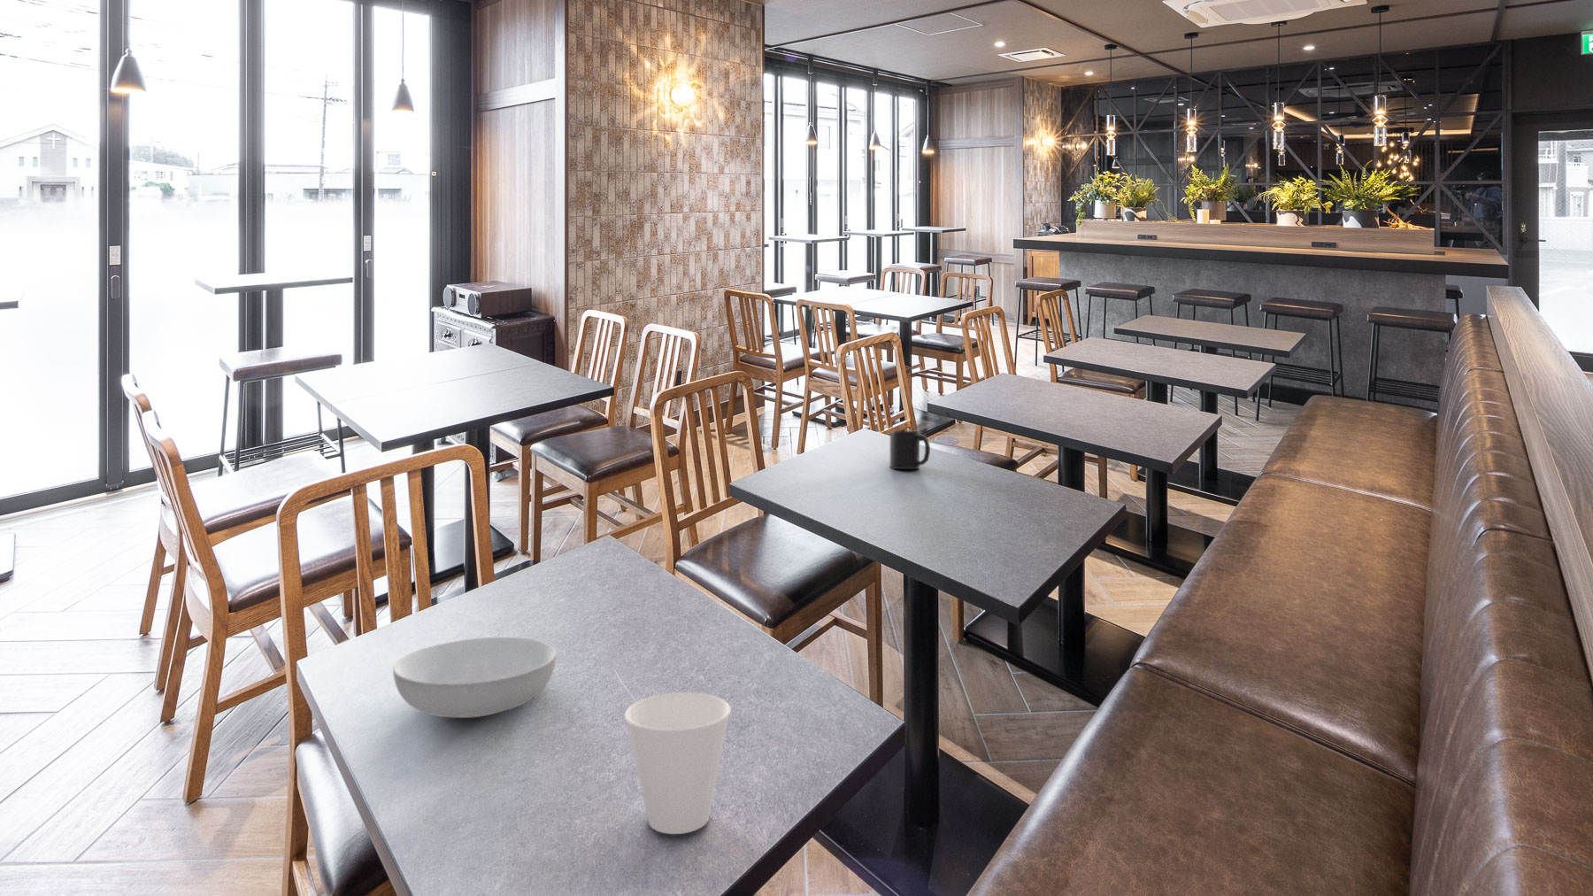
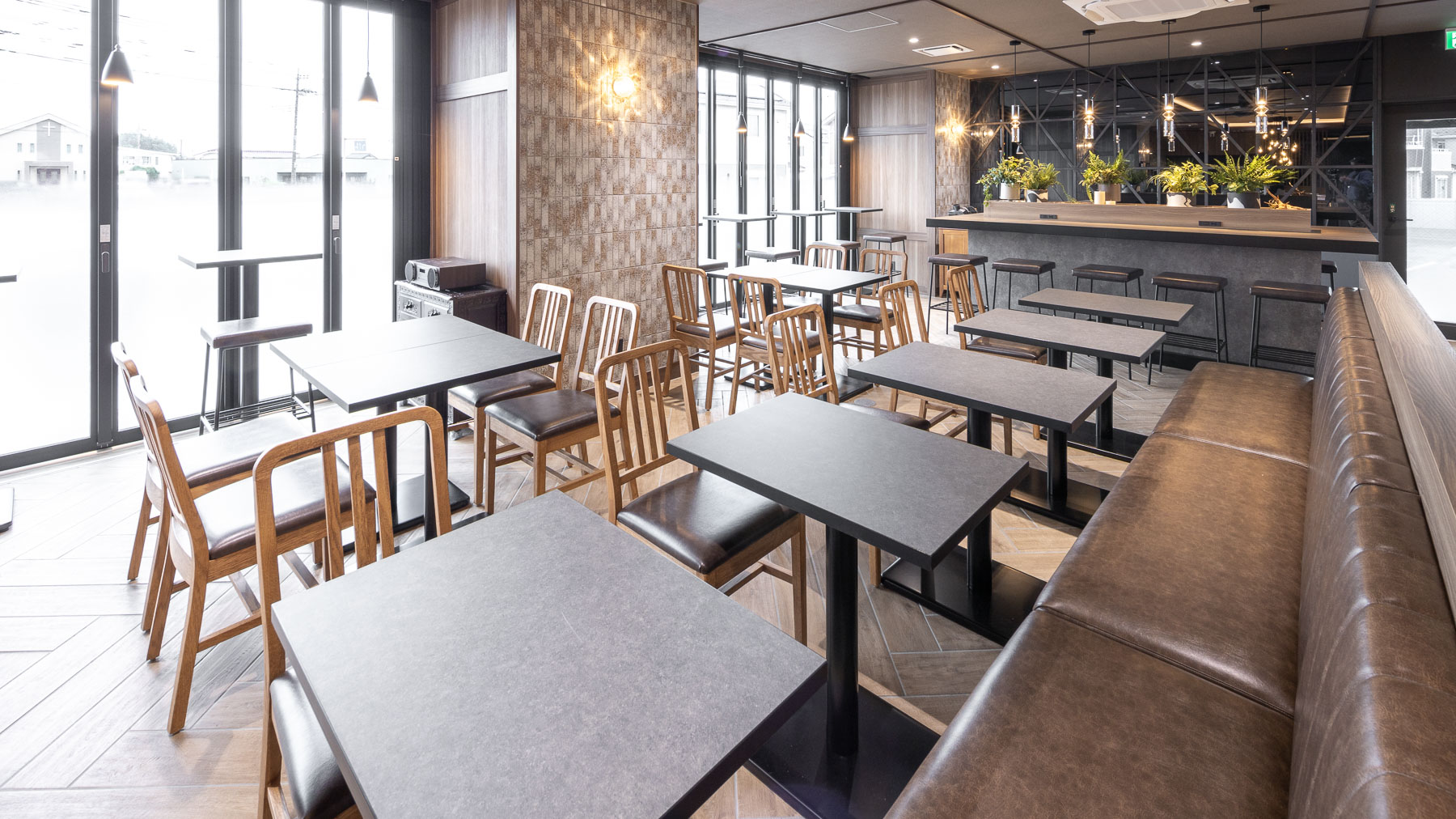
- cup (678, 764)
- serving bowl (477, 682)
- mug (910, 450)
